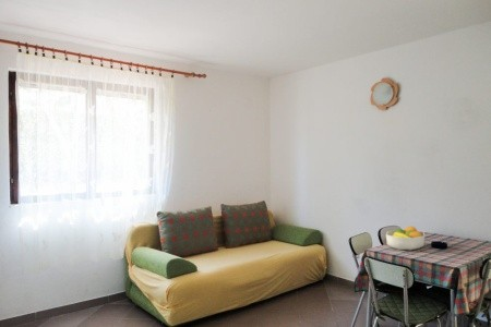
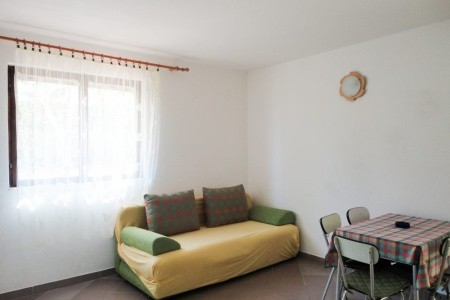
- fruit bowl (405, 237)
